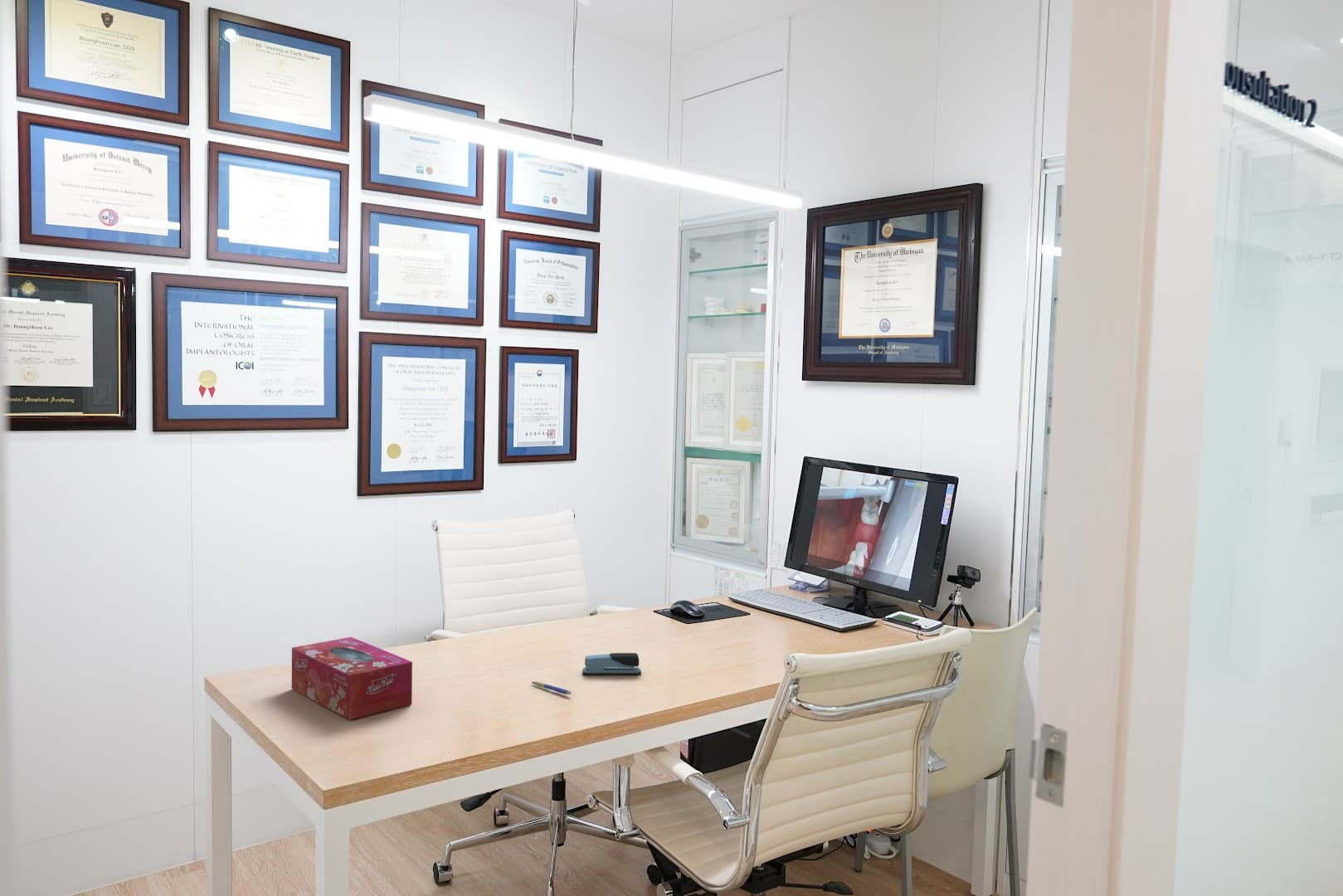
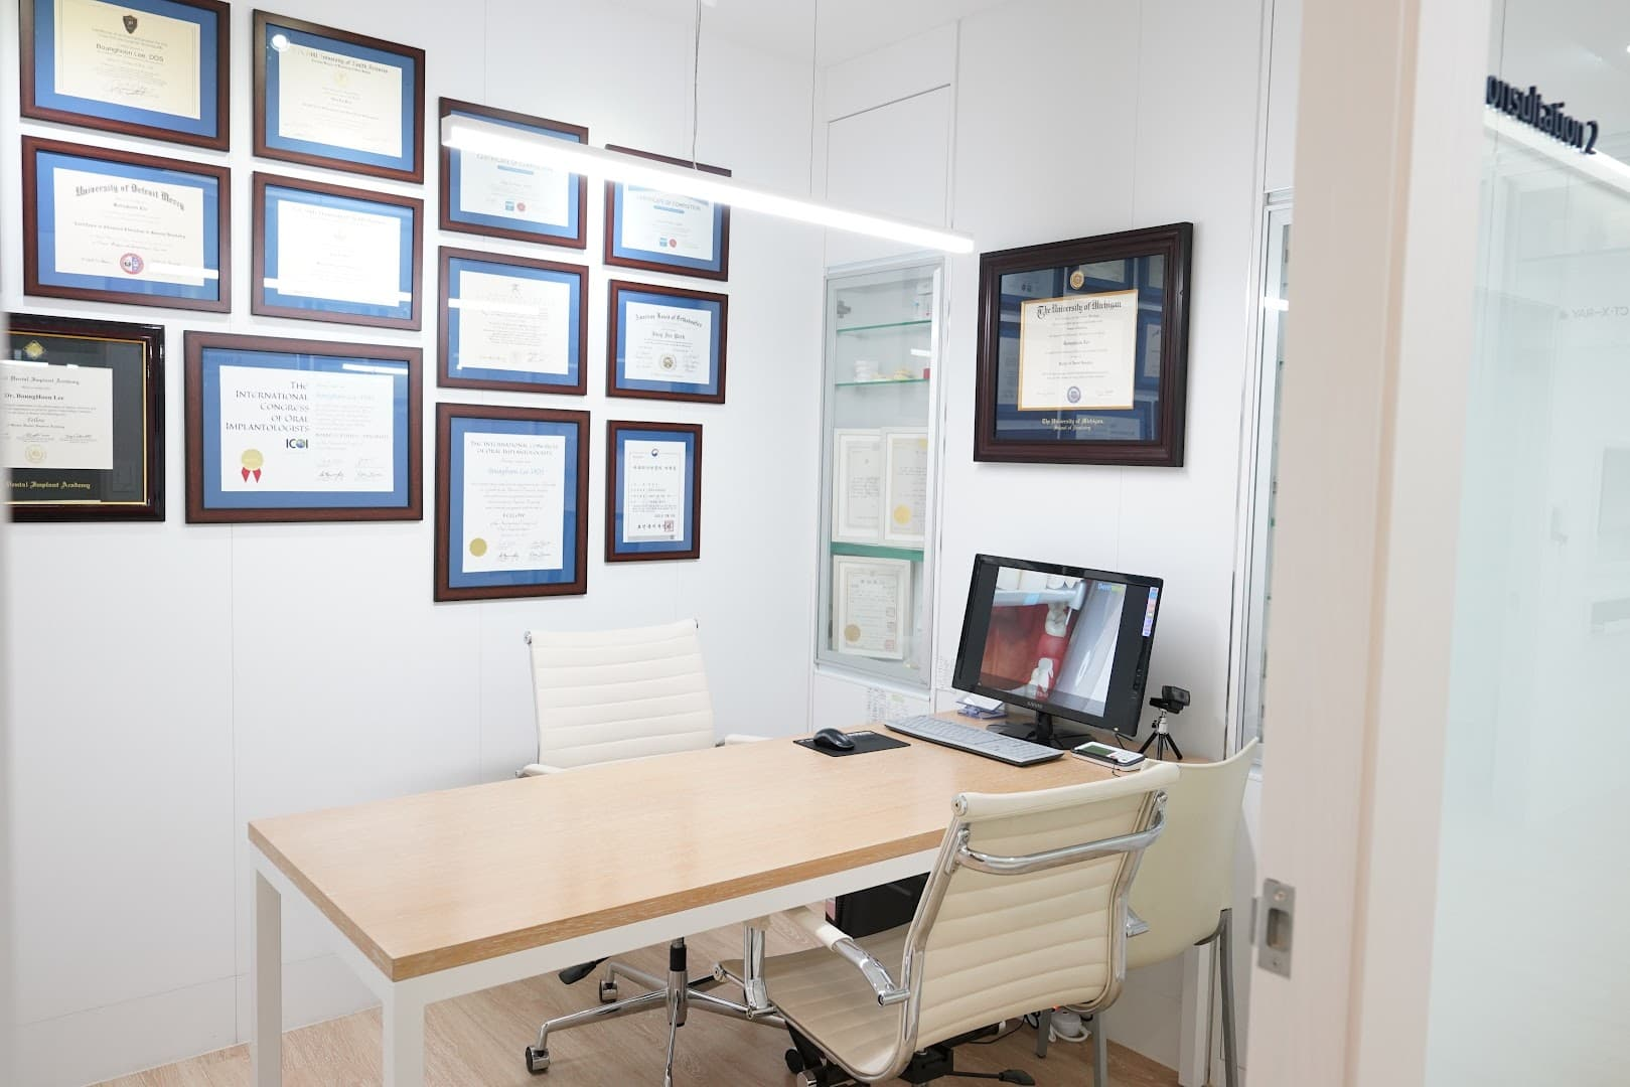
- pen (550, 687)
- tissue box (350, 675)
- stapler (611, 663)
